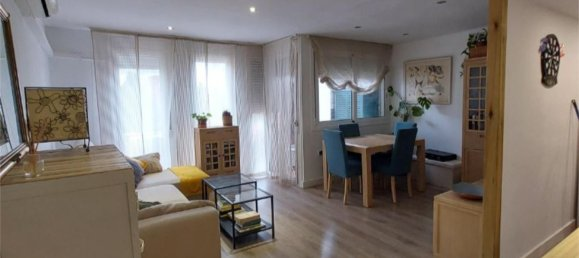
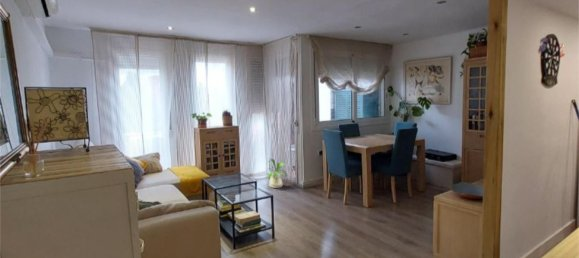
+ house plant (278, 171)
